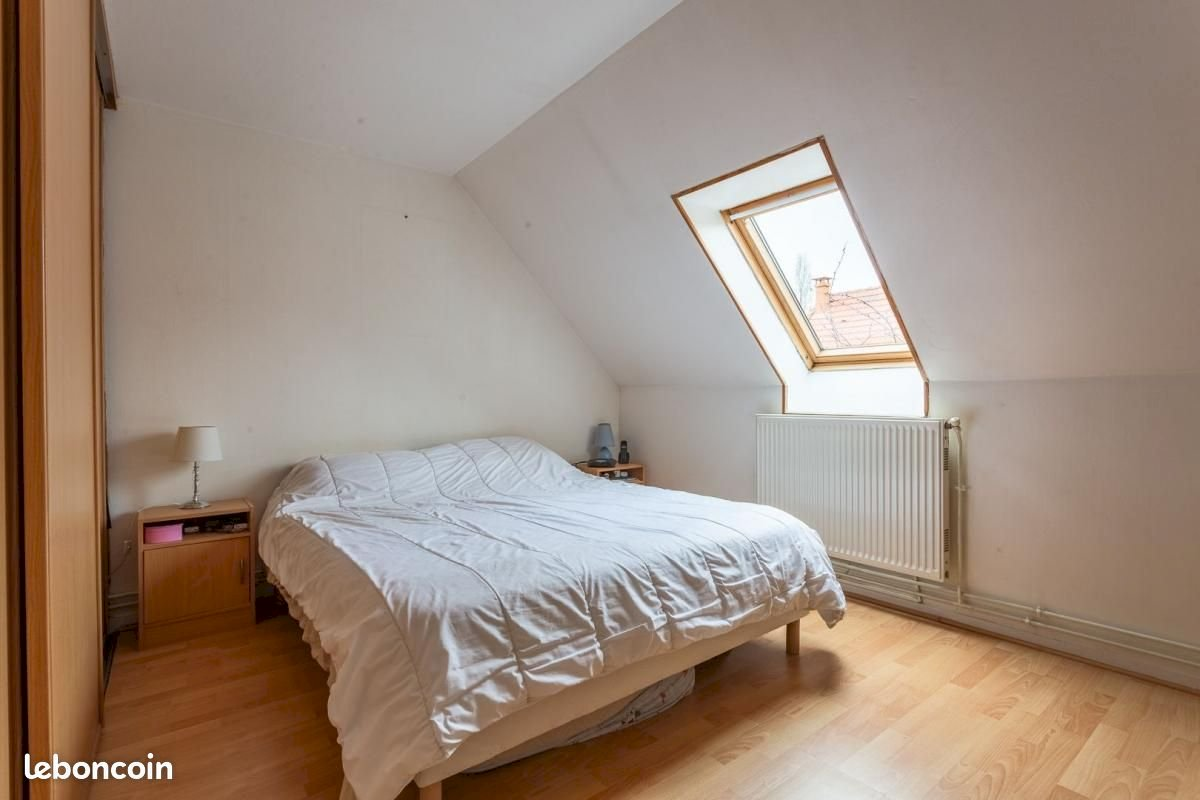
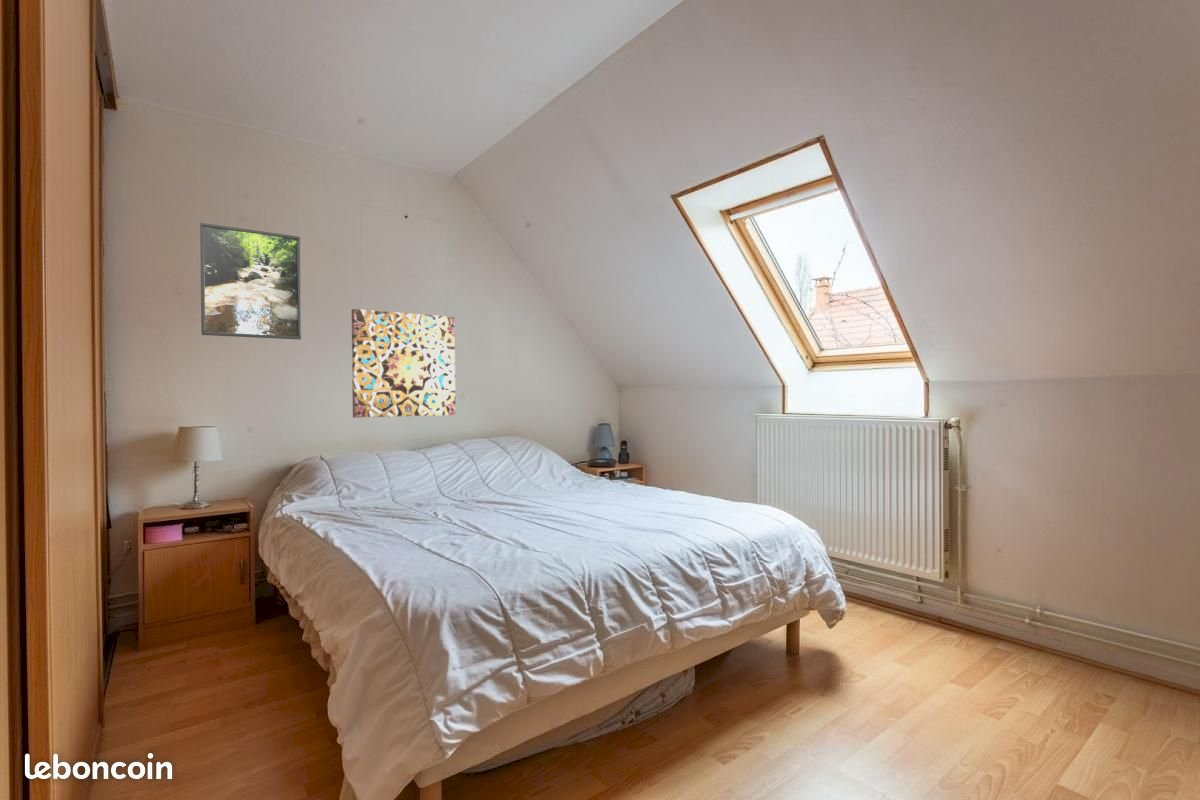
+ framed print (252, 283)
+ wall art (405, 364)
